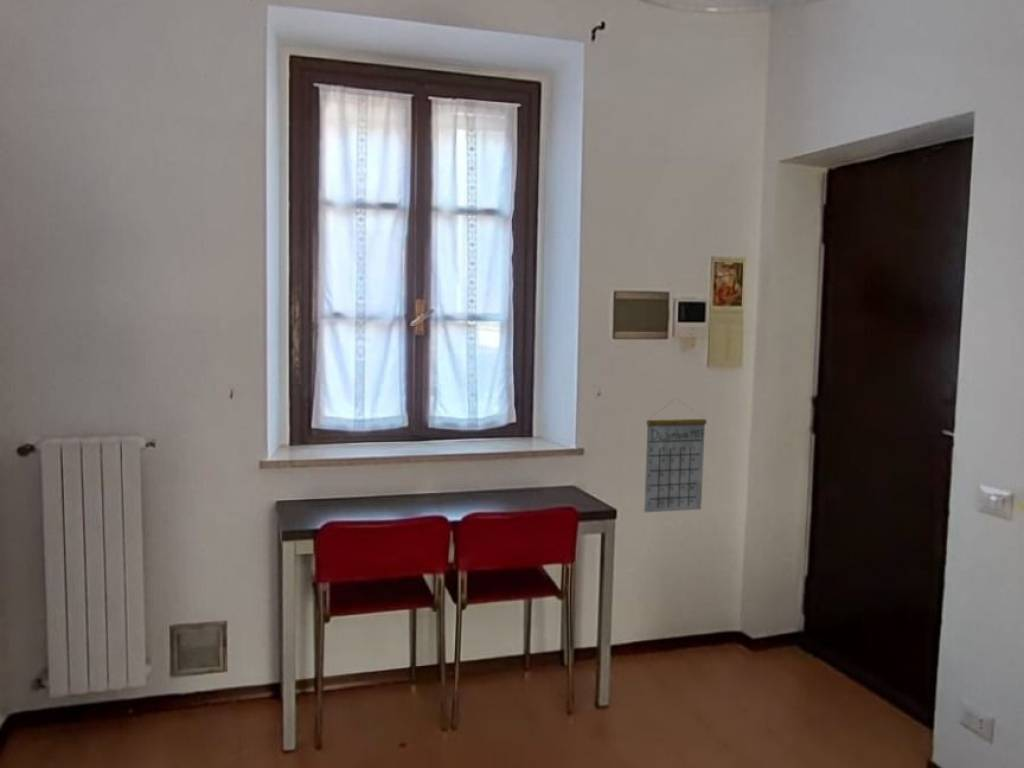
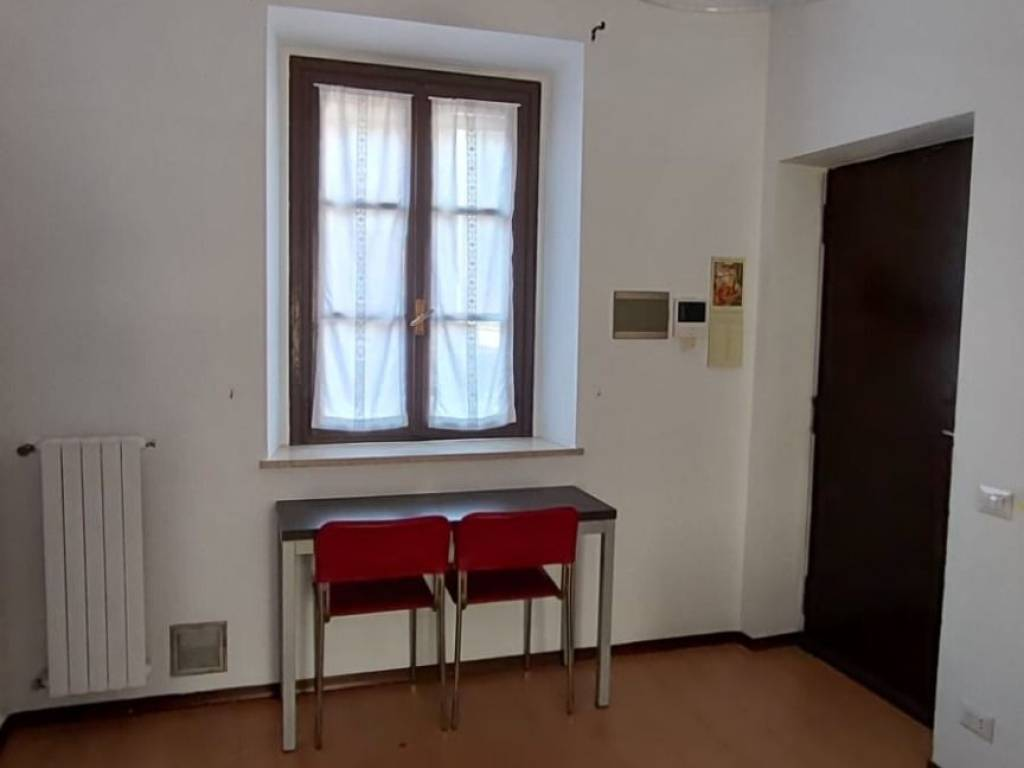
- calendar (675, 454)
